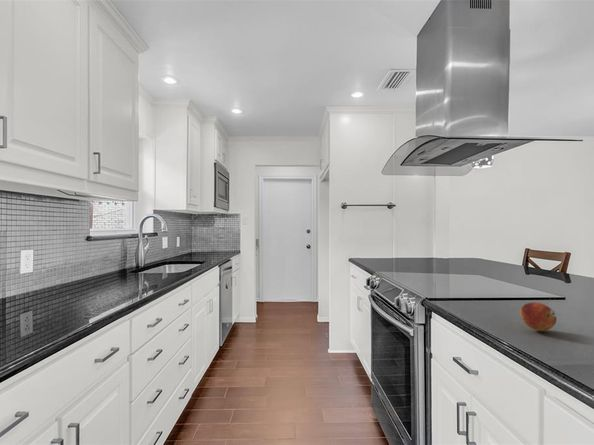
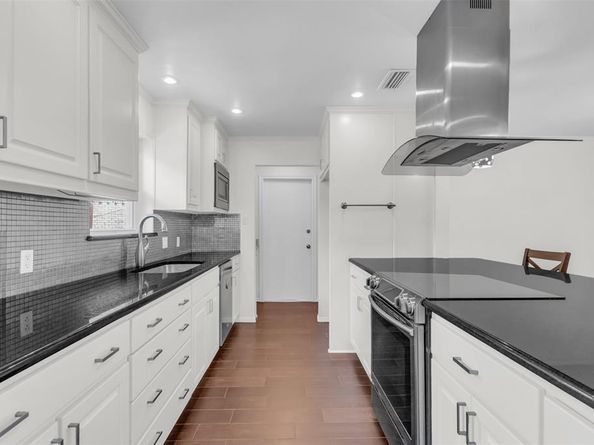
- fruit (538, 316)
